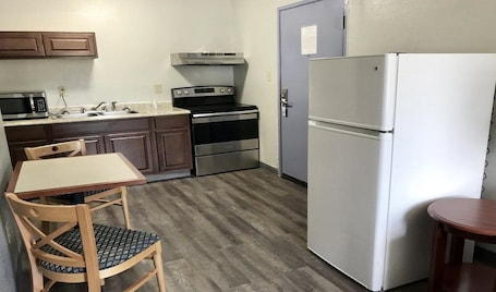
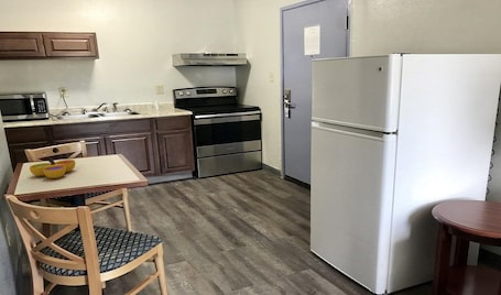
+ decorative bowl (56, 165)
